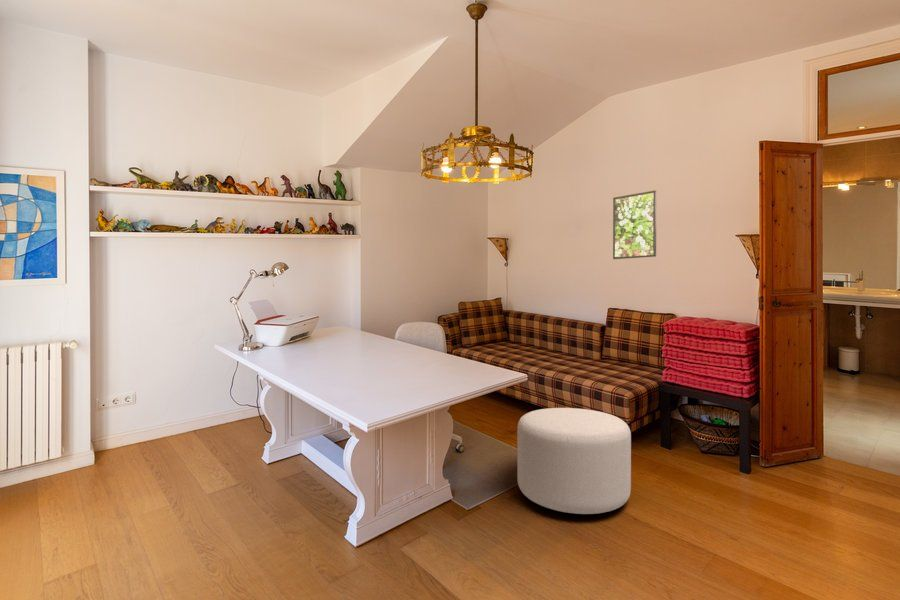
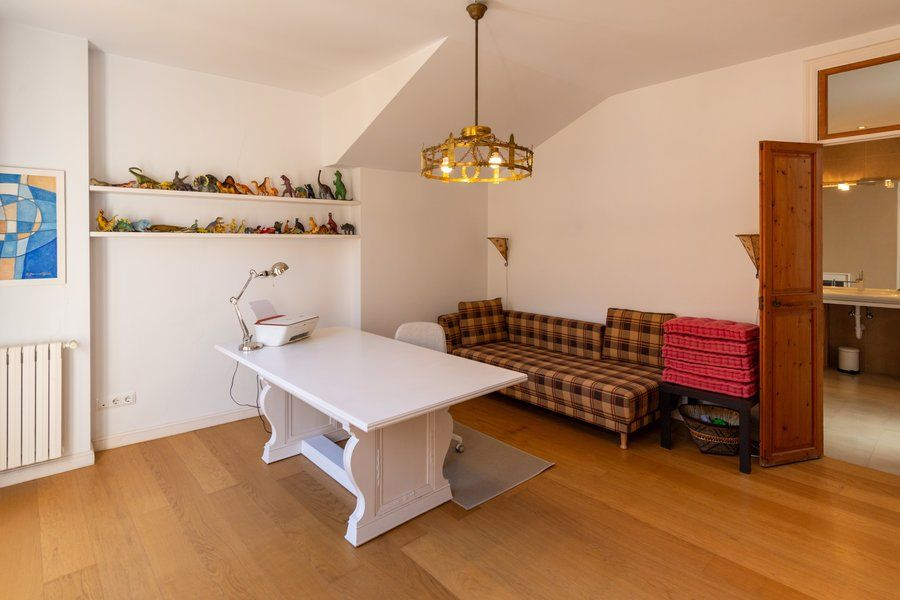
- ottoman (572, 455)
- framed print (633, 226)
